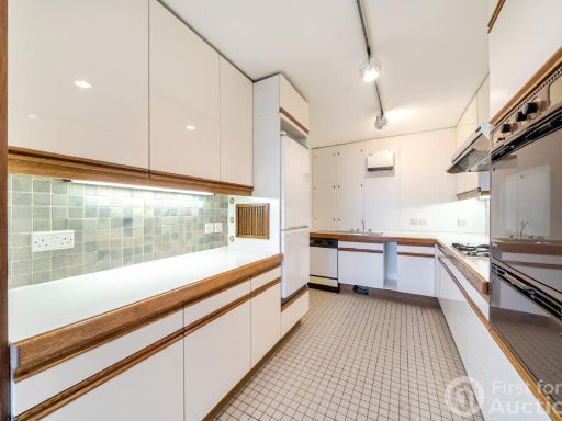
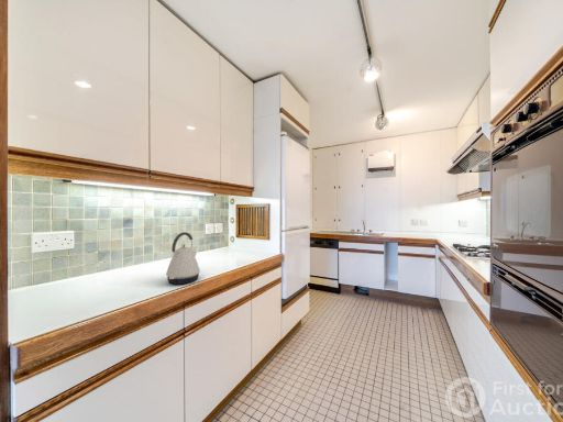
+ kettle (184, 256)
